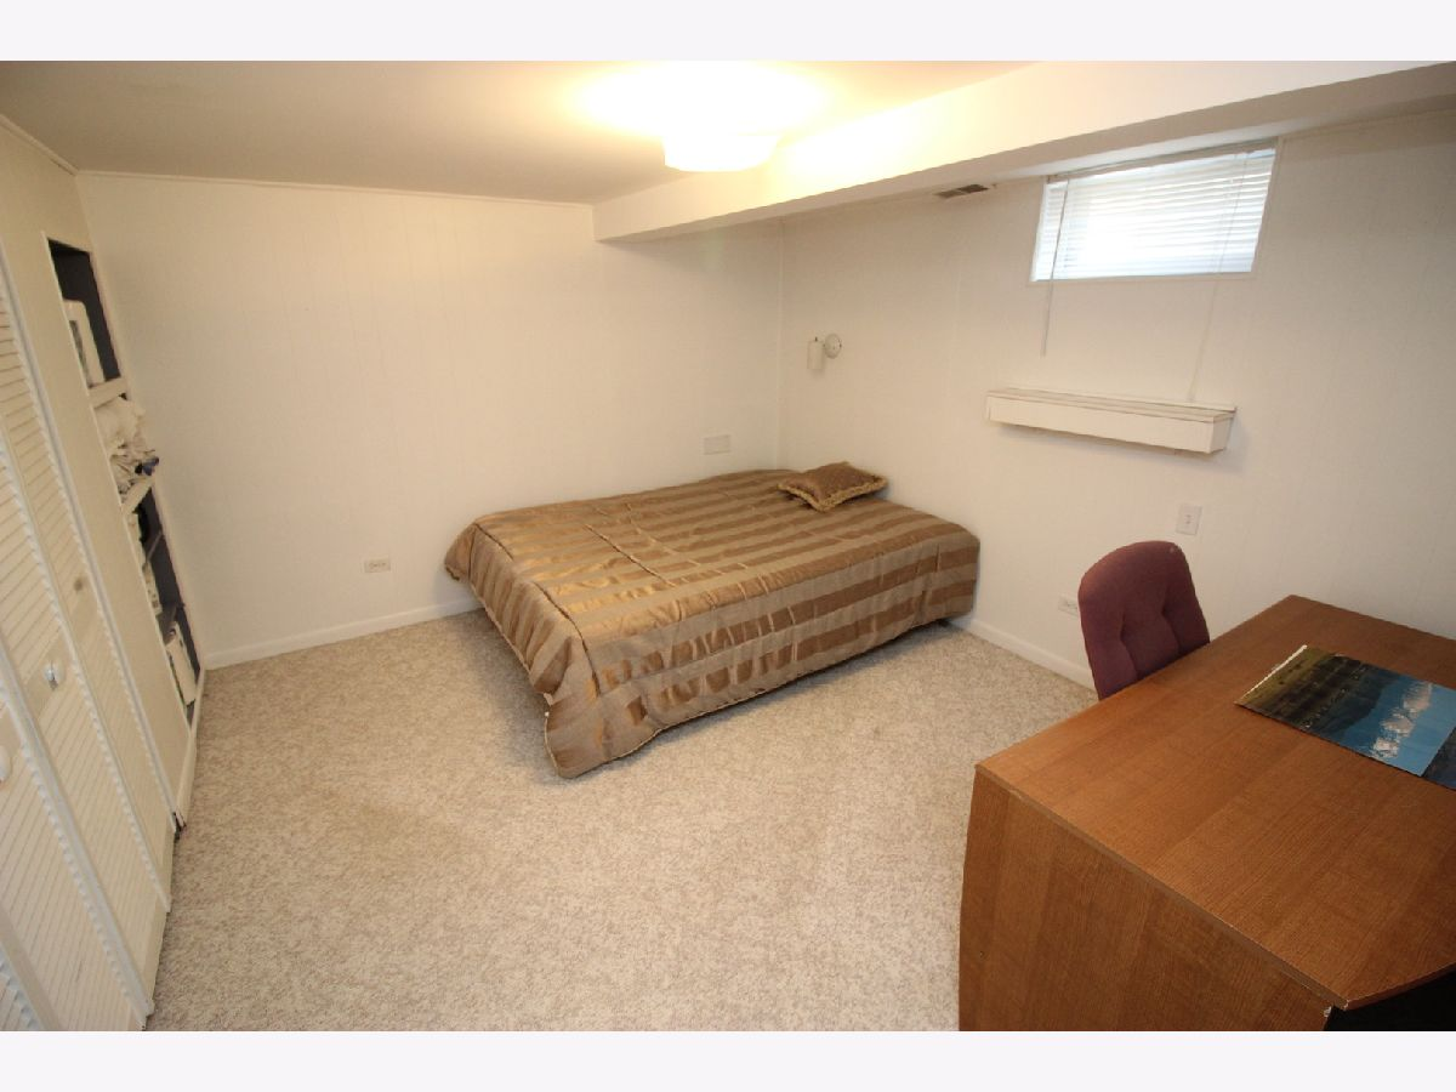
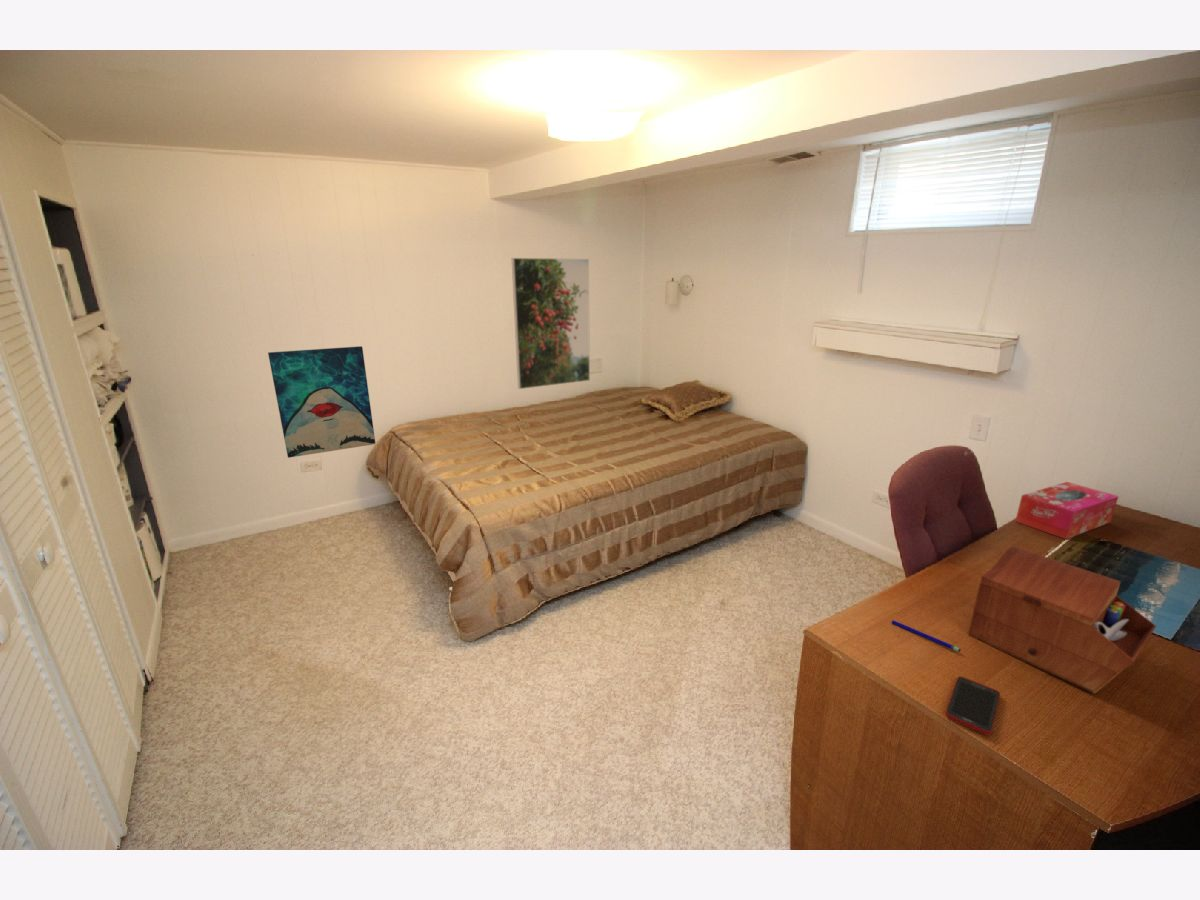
+ pen (924, 635)
+ wall art (325, 401)
+ sewing box (1060, 616)
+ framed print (553, 323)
+ cell phone (973, 704)
+ tissue box (1066, 508)
